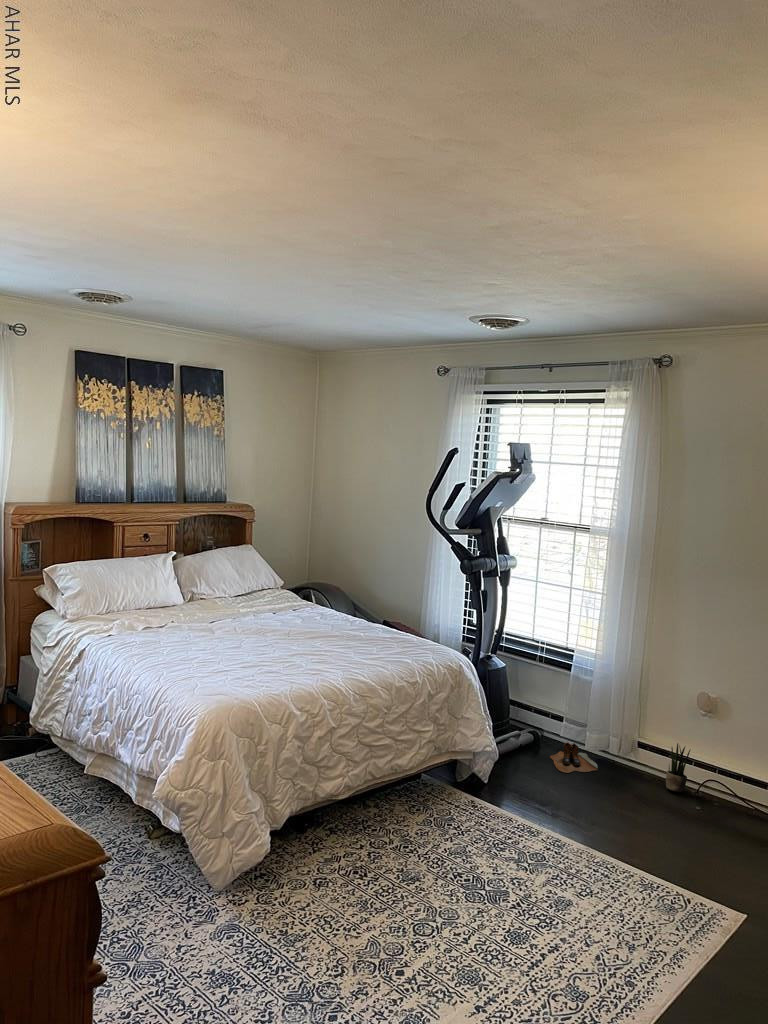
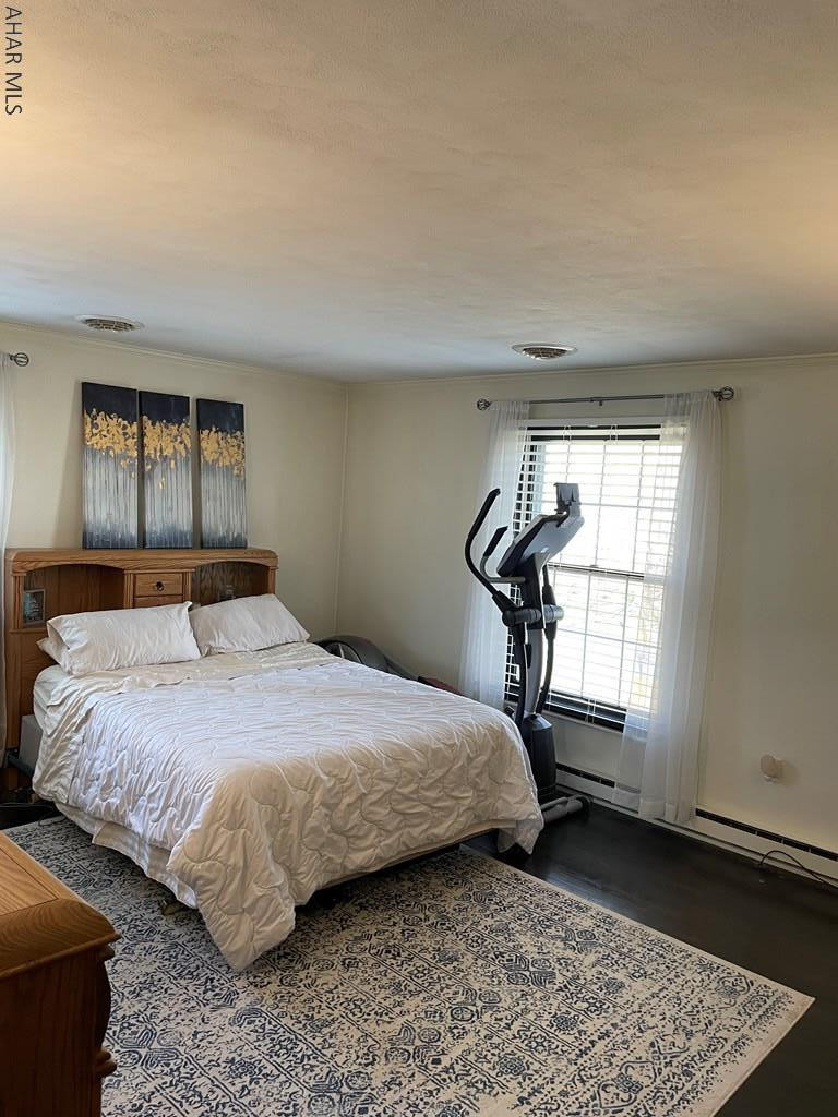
- boots (573, 754)
- potted plant (678, 766)
